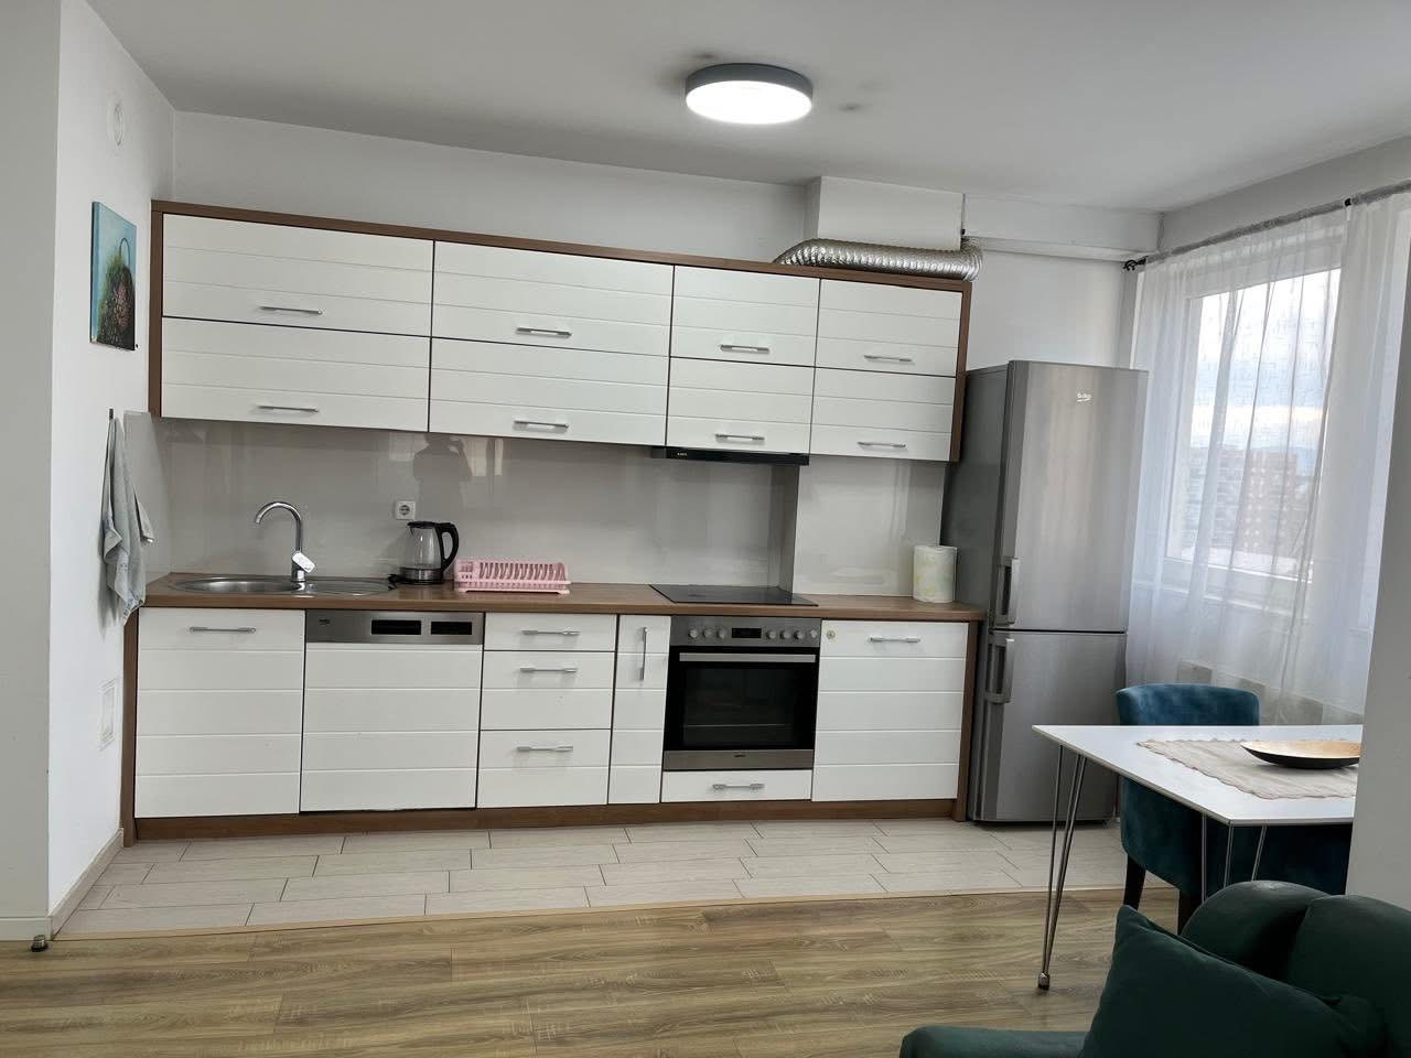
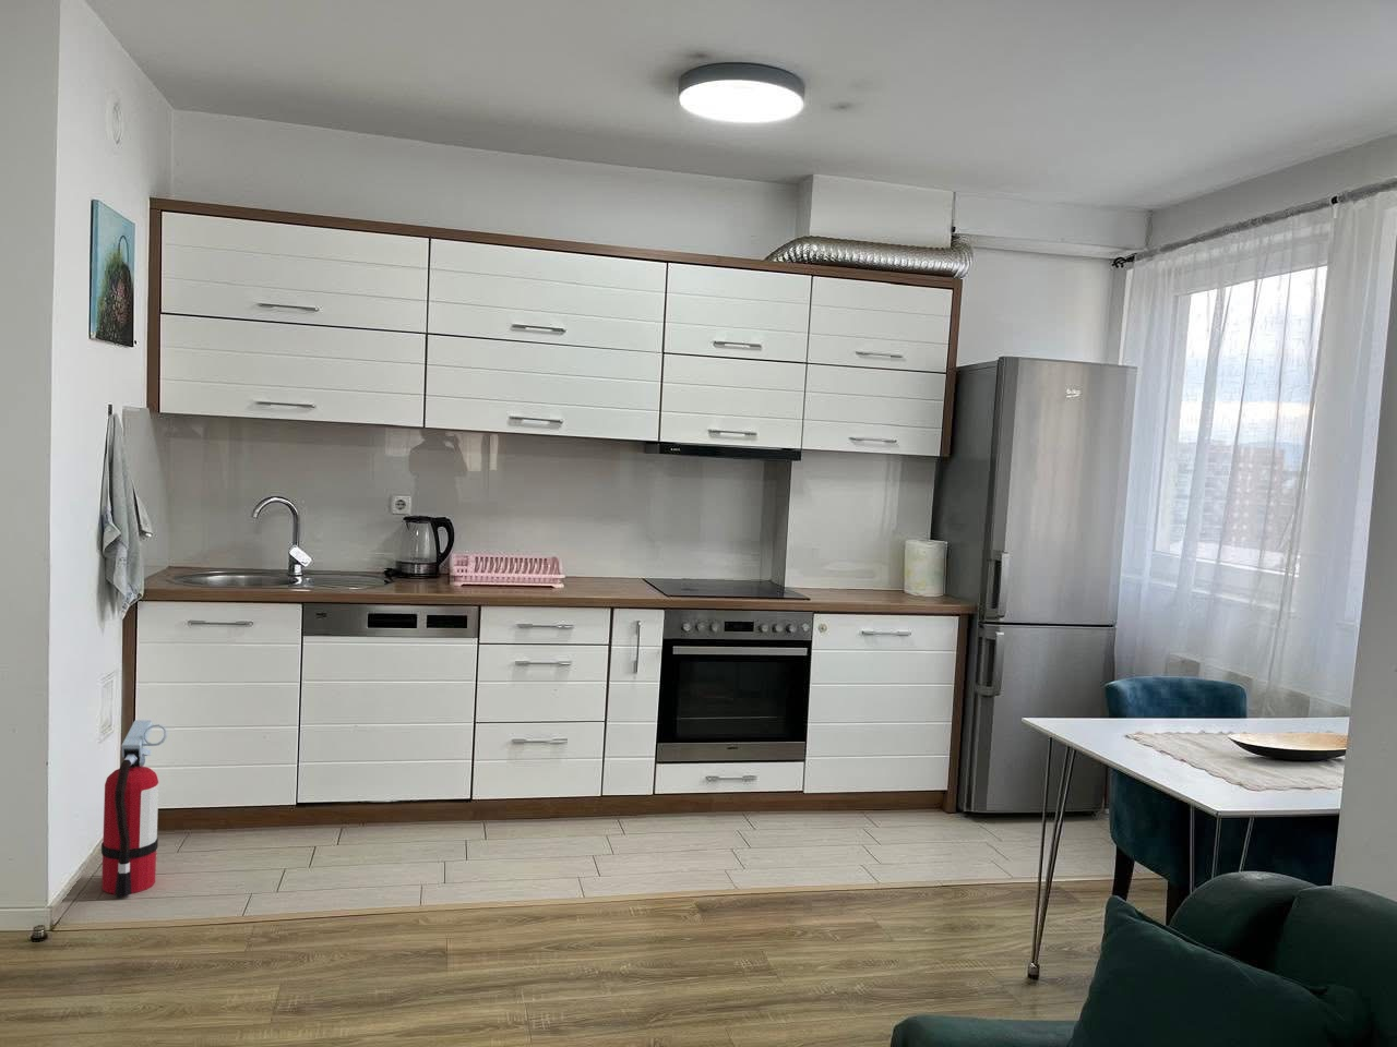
+ fire extinguisher (133, 806)
